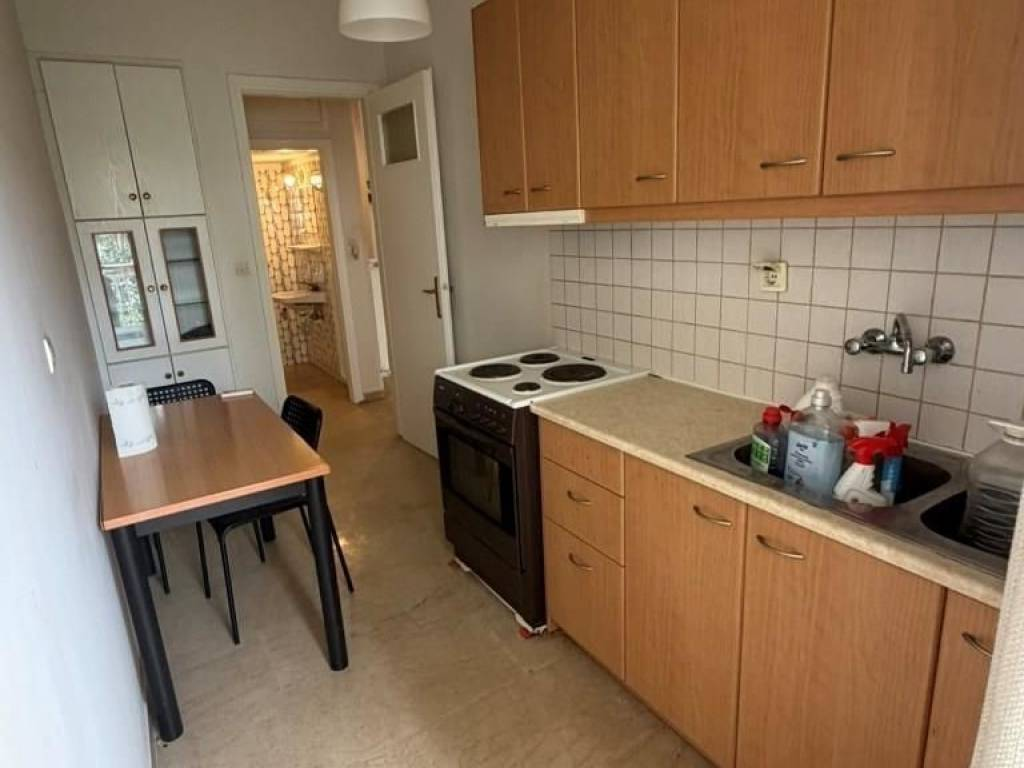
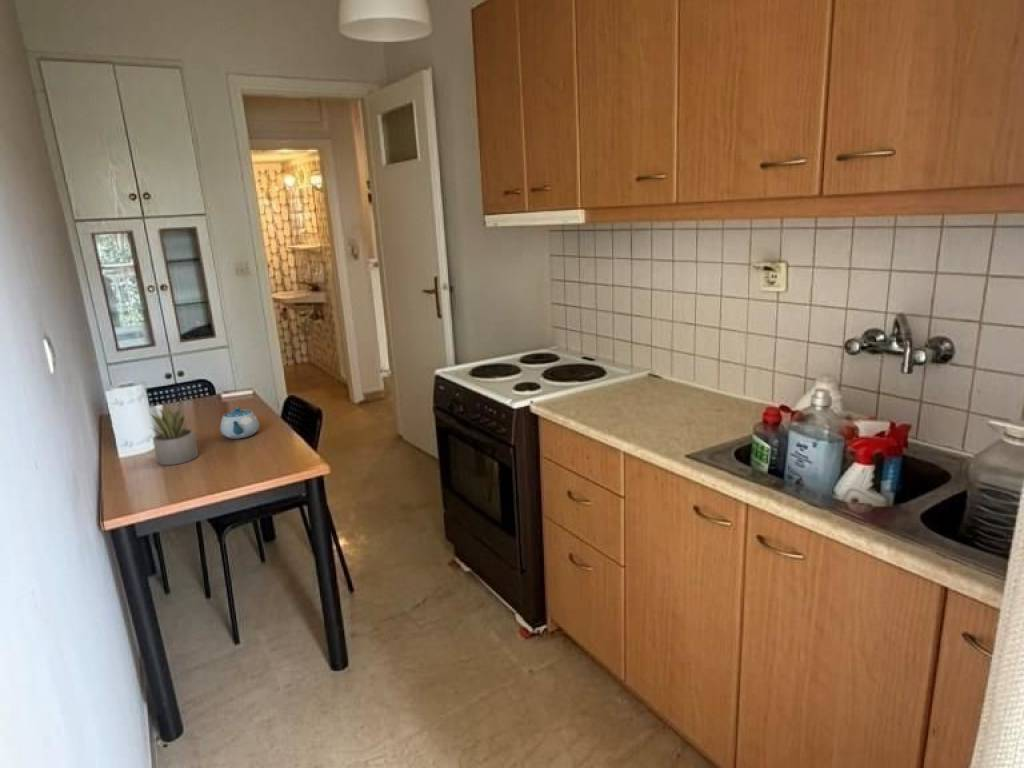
+ chinaware (239, 421)
+ succulent plant (172, 430)
